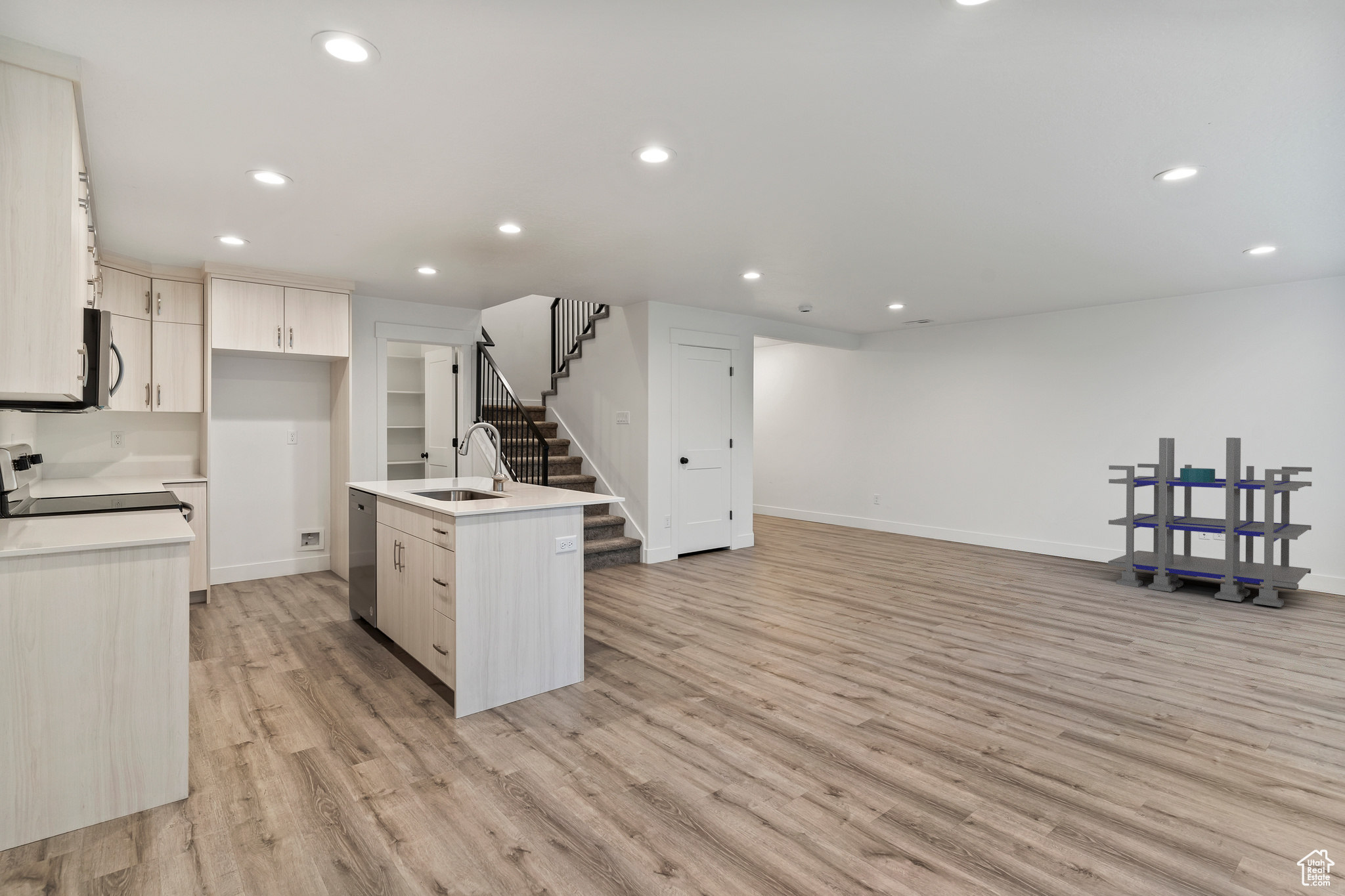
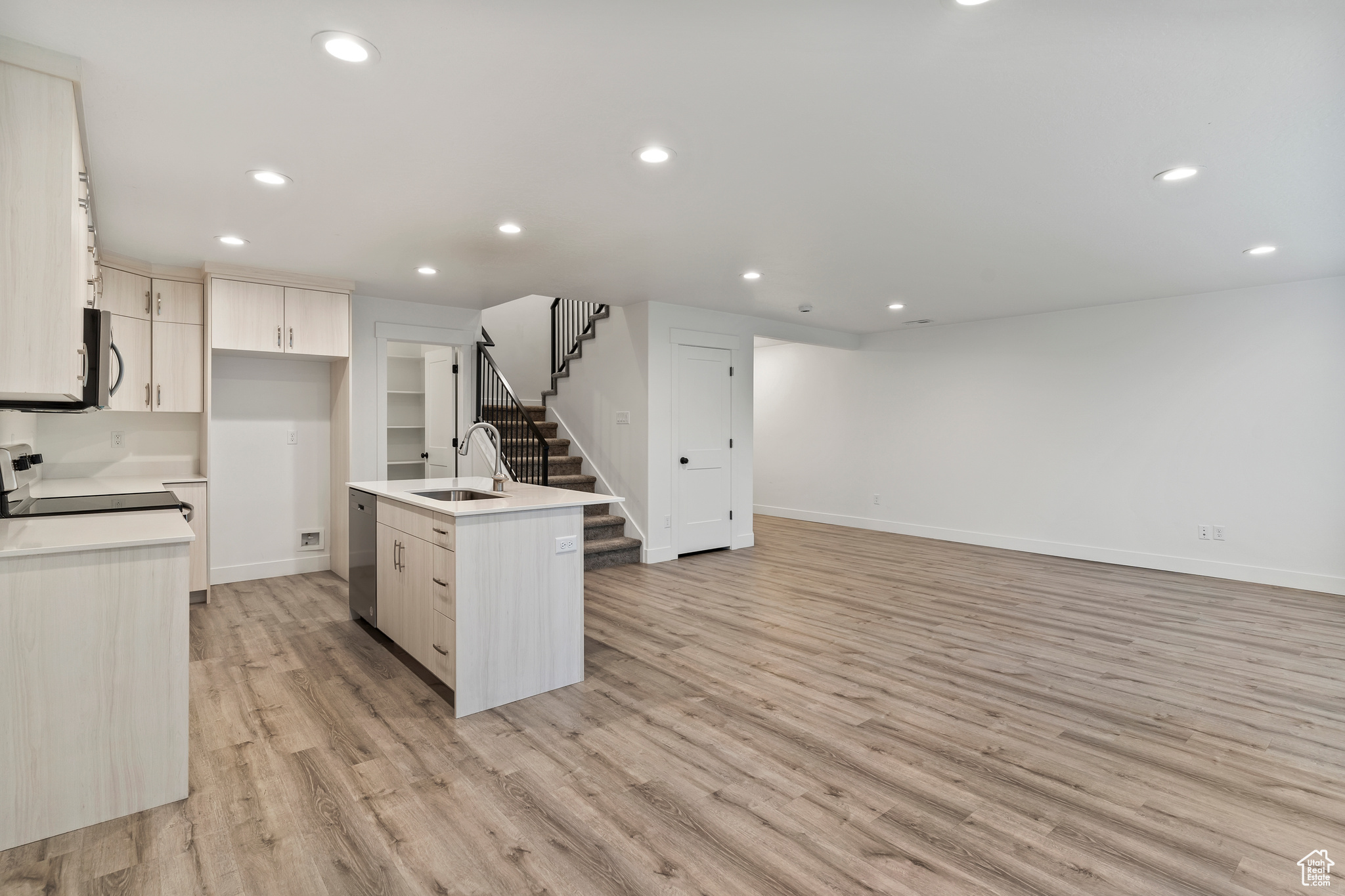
- shelving unit (1207, 518)
